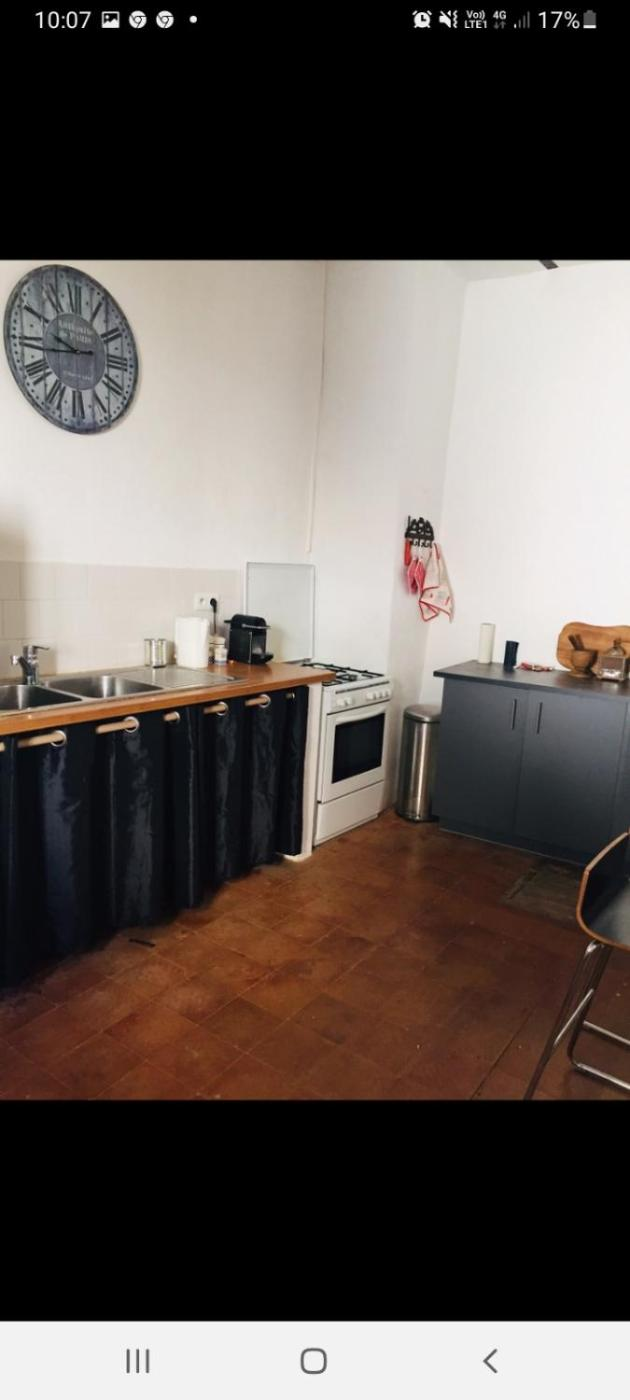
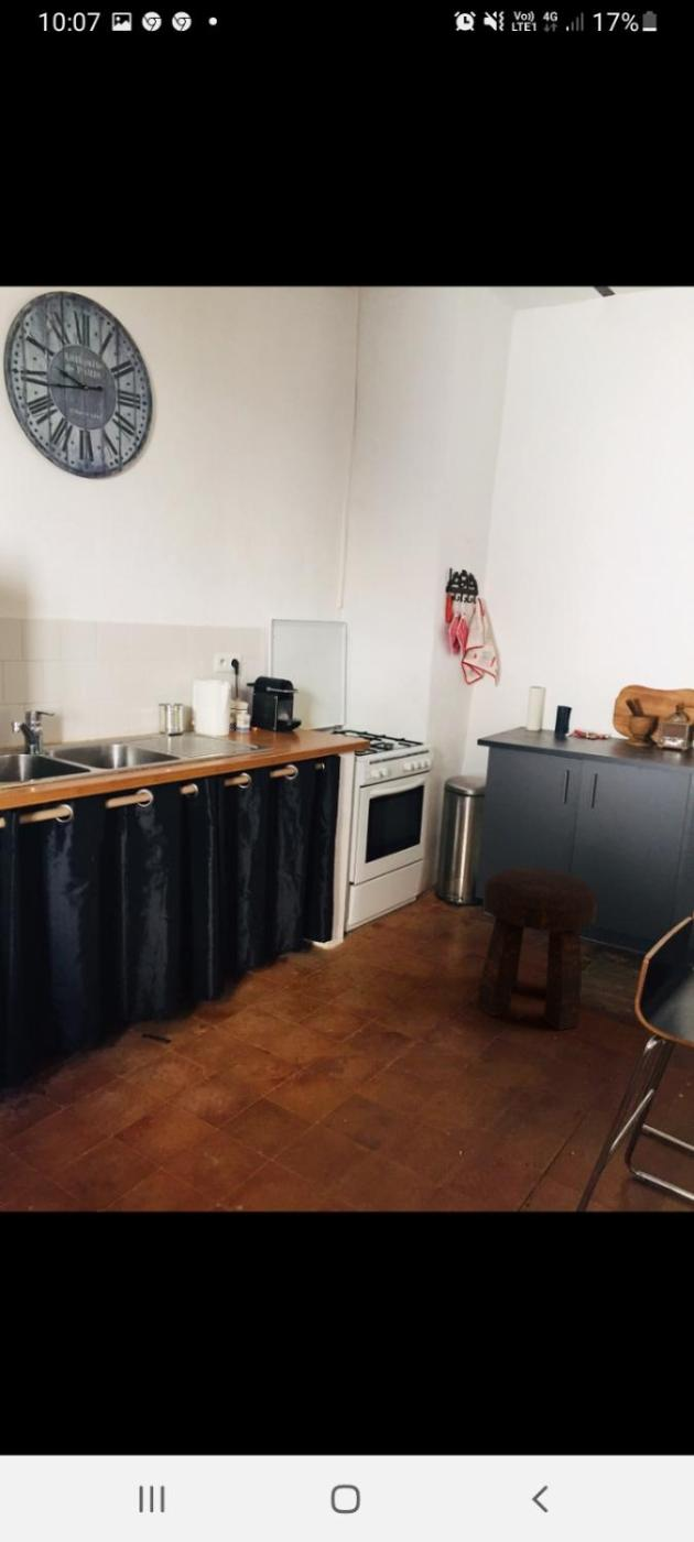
+ stool (535, 929)
